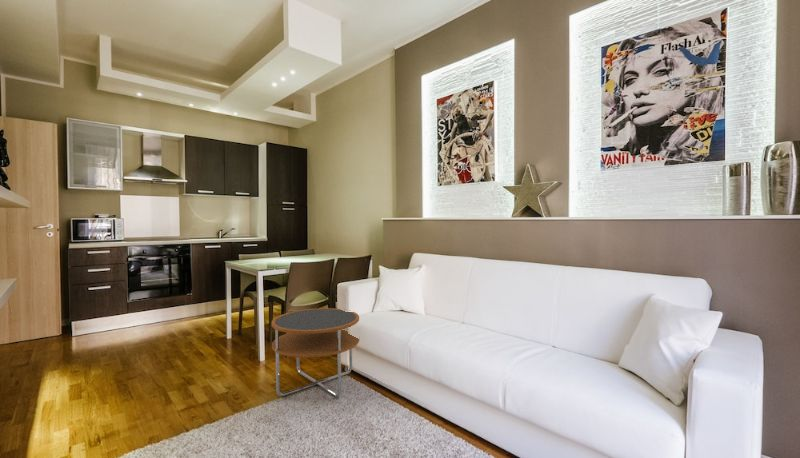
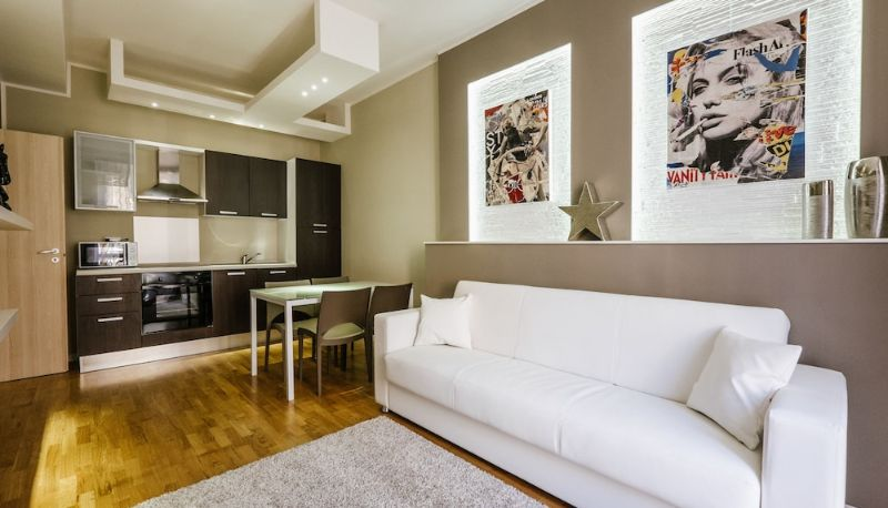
- side table (316, 351)
